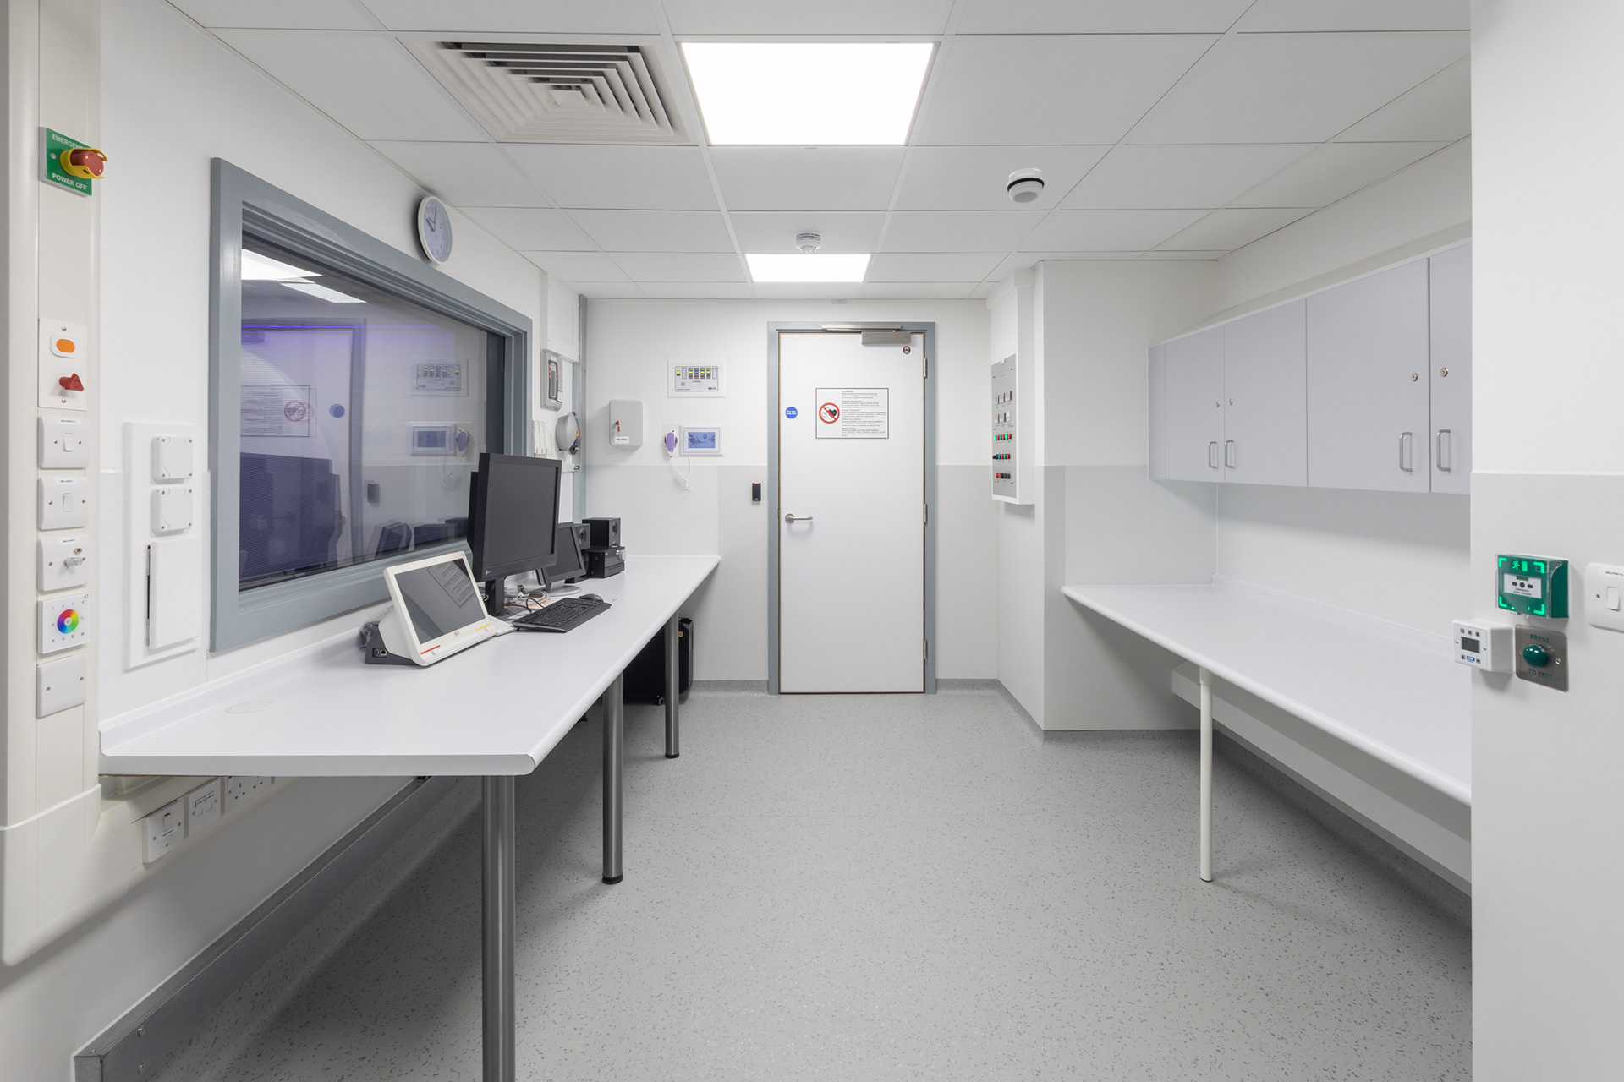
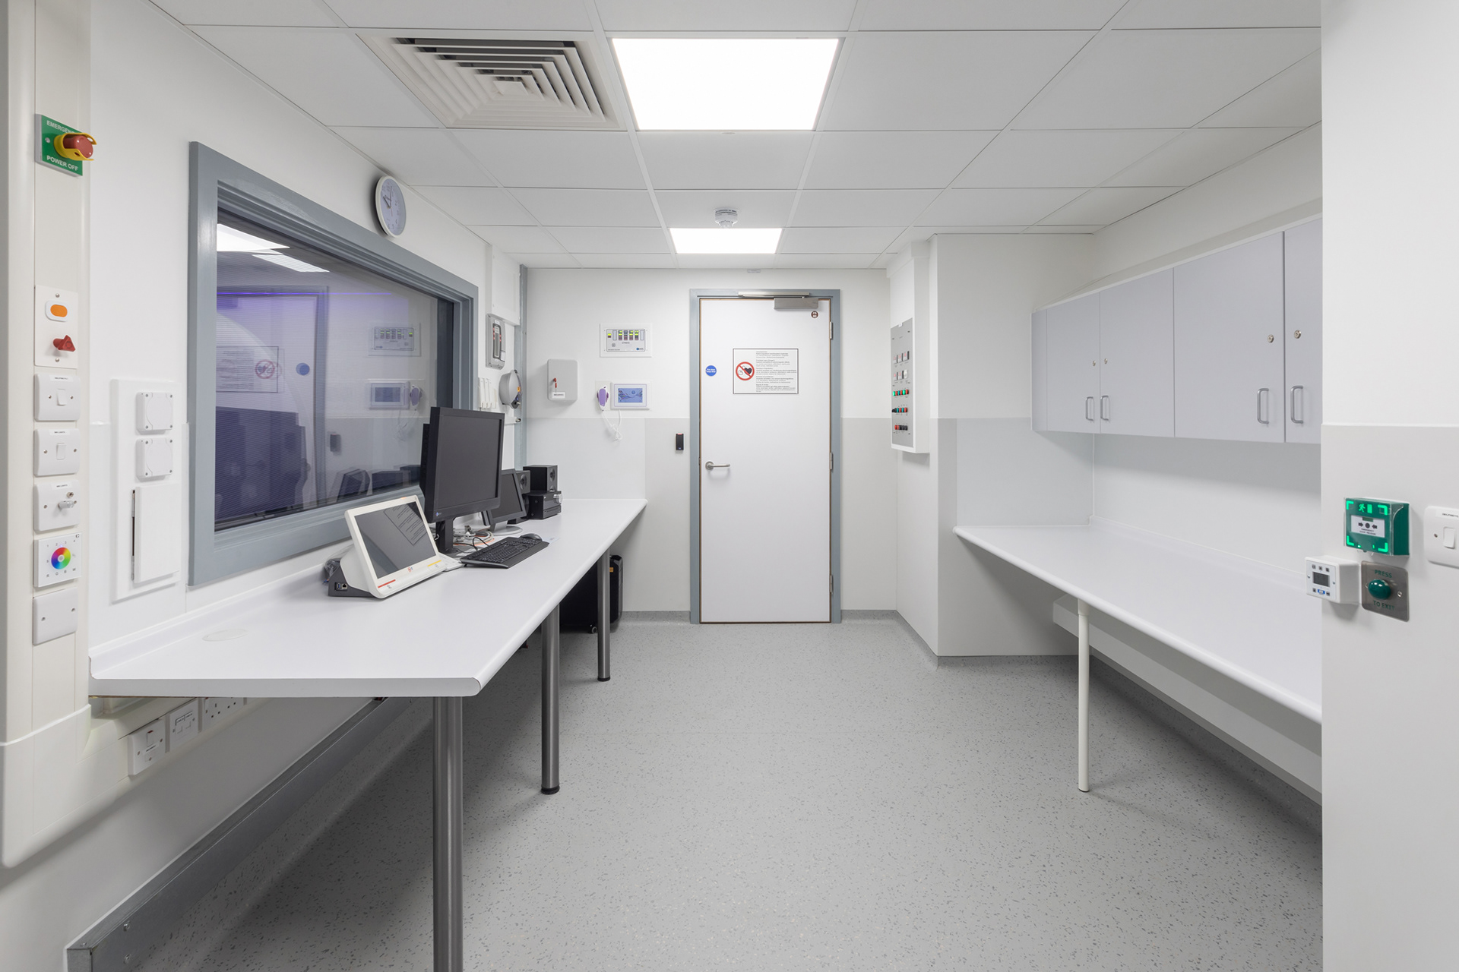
- smoke detector (1025, 186)
